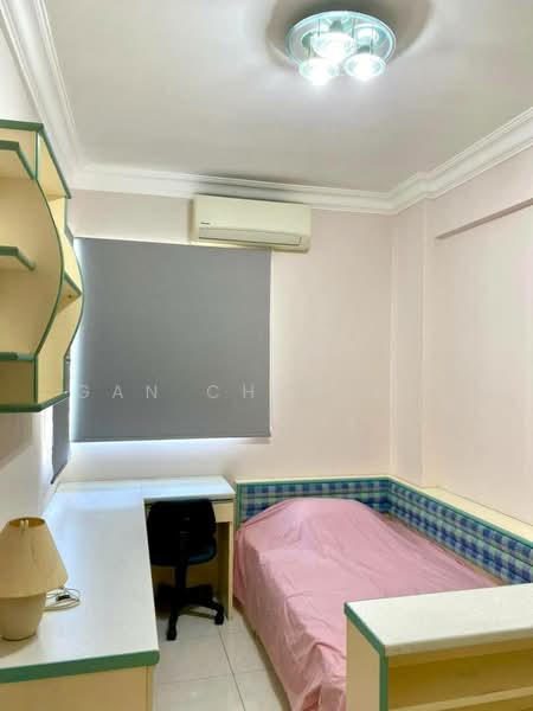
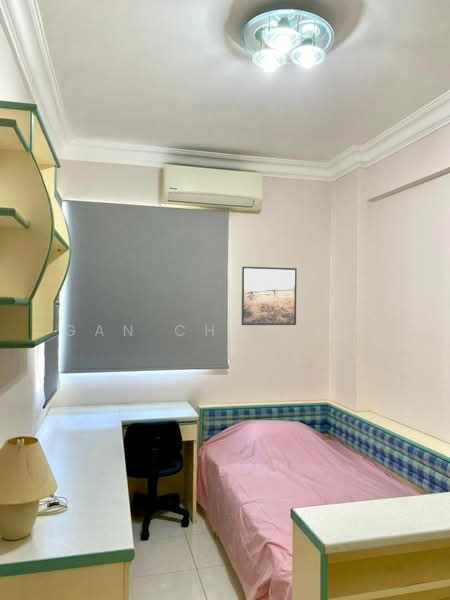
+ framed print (269, 296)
